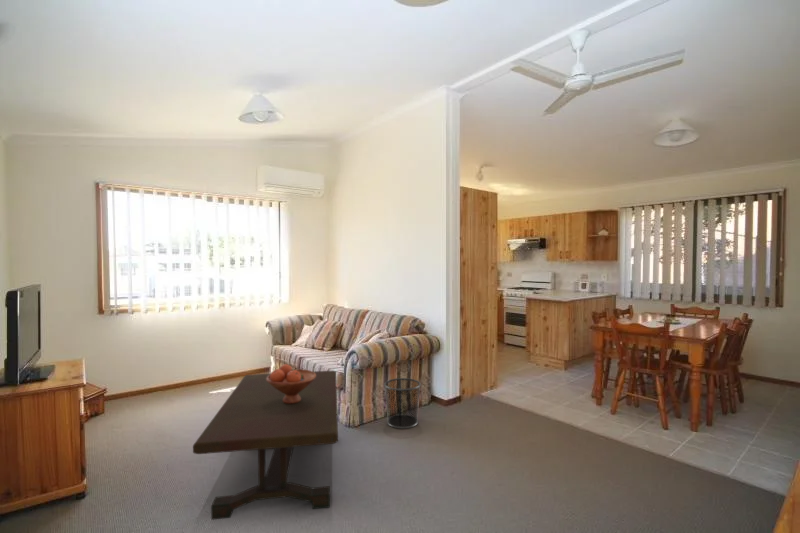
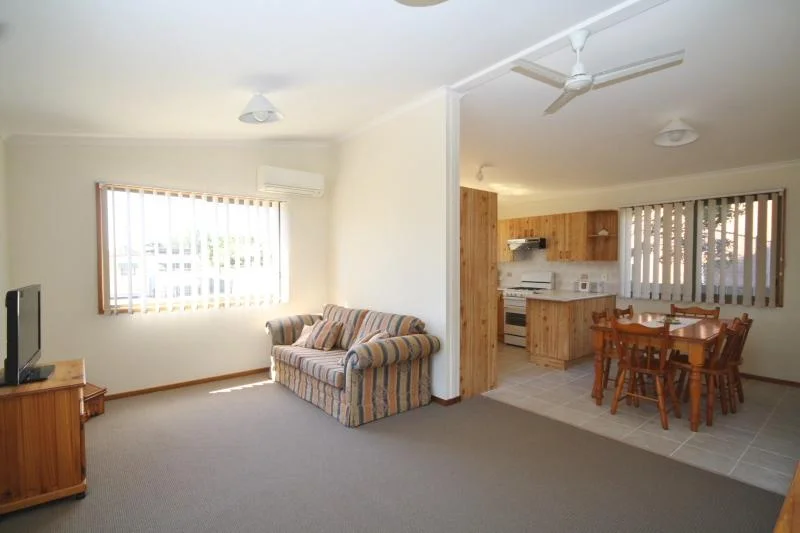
- coffee table (282, 433)
- fruit bowl (291, 383)
- waste bin (402, 402)
